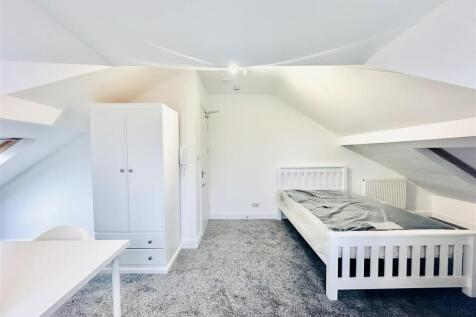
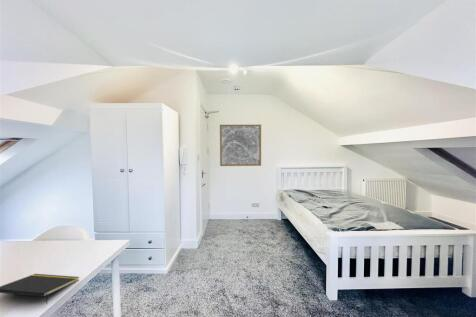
+ notepad (39, 284)
+ wall art (240, 145)
